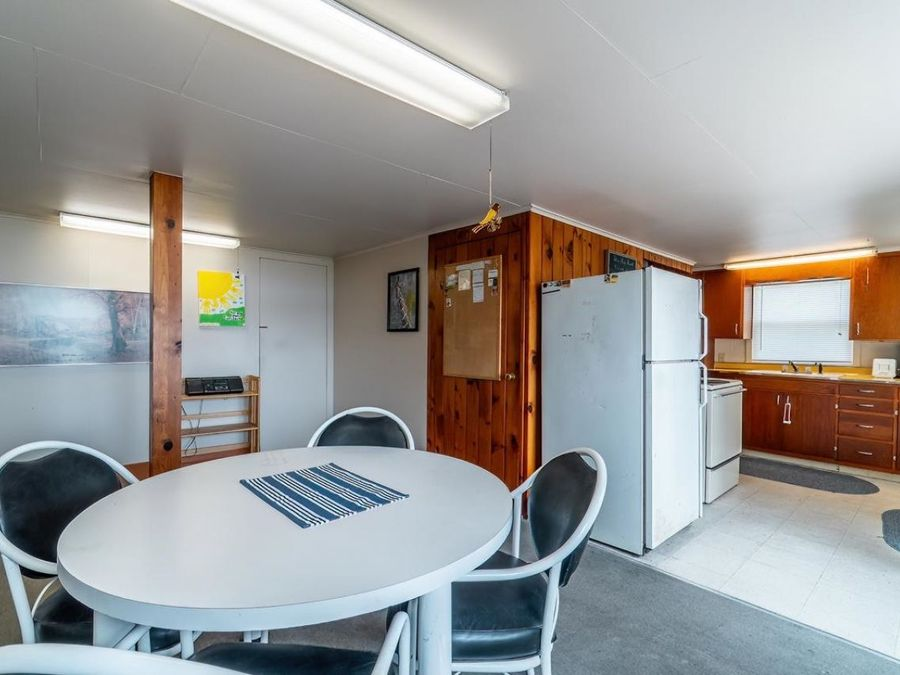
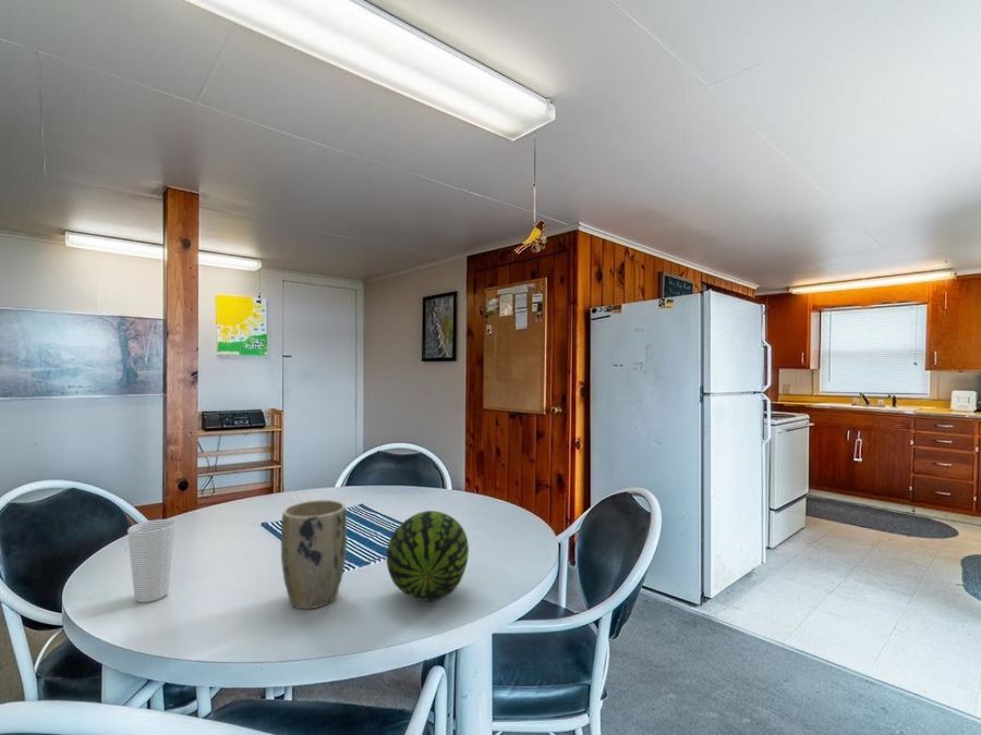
+ fruit (427, 554)
+ cup (152, 561)
+ plant pot (314, 553)
